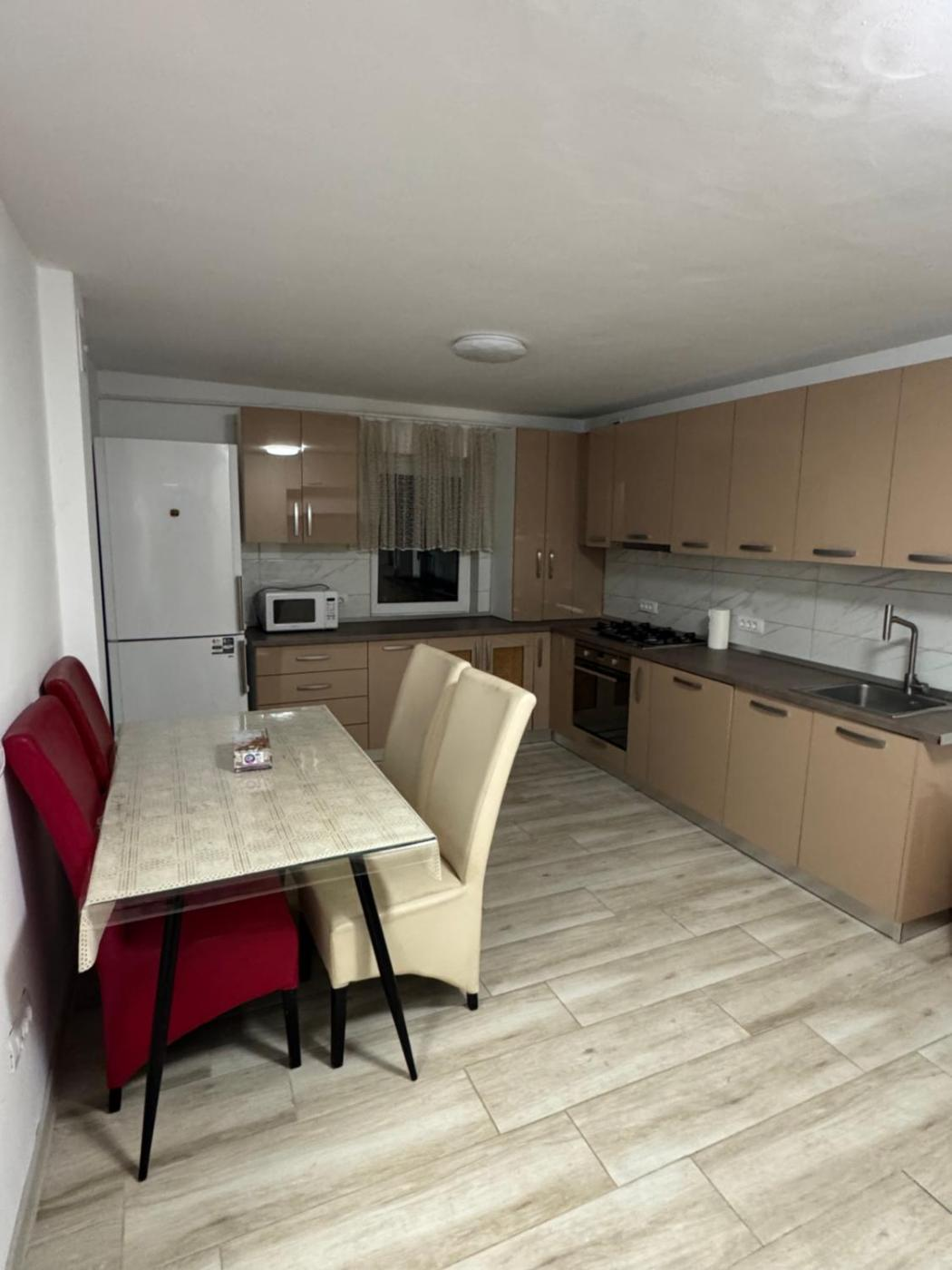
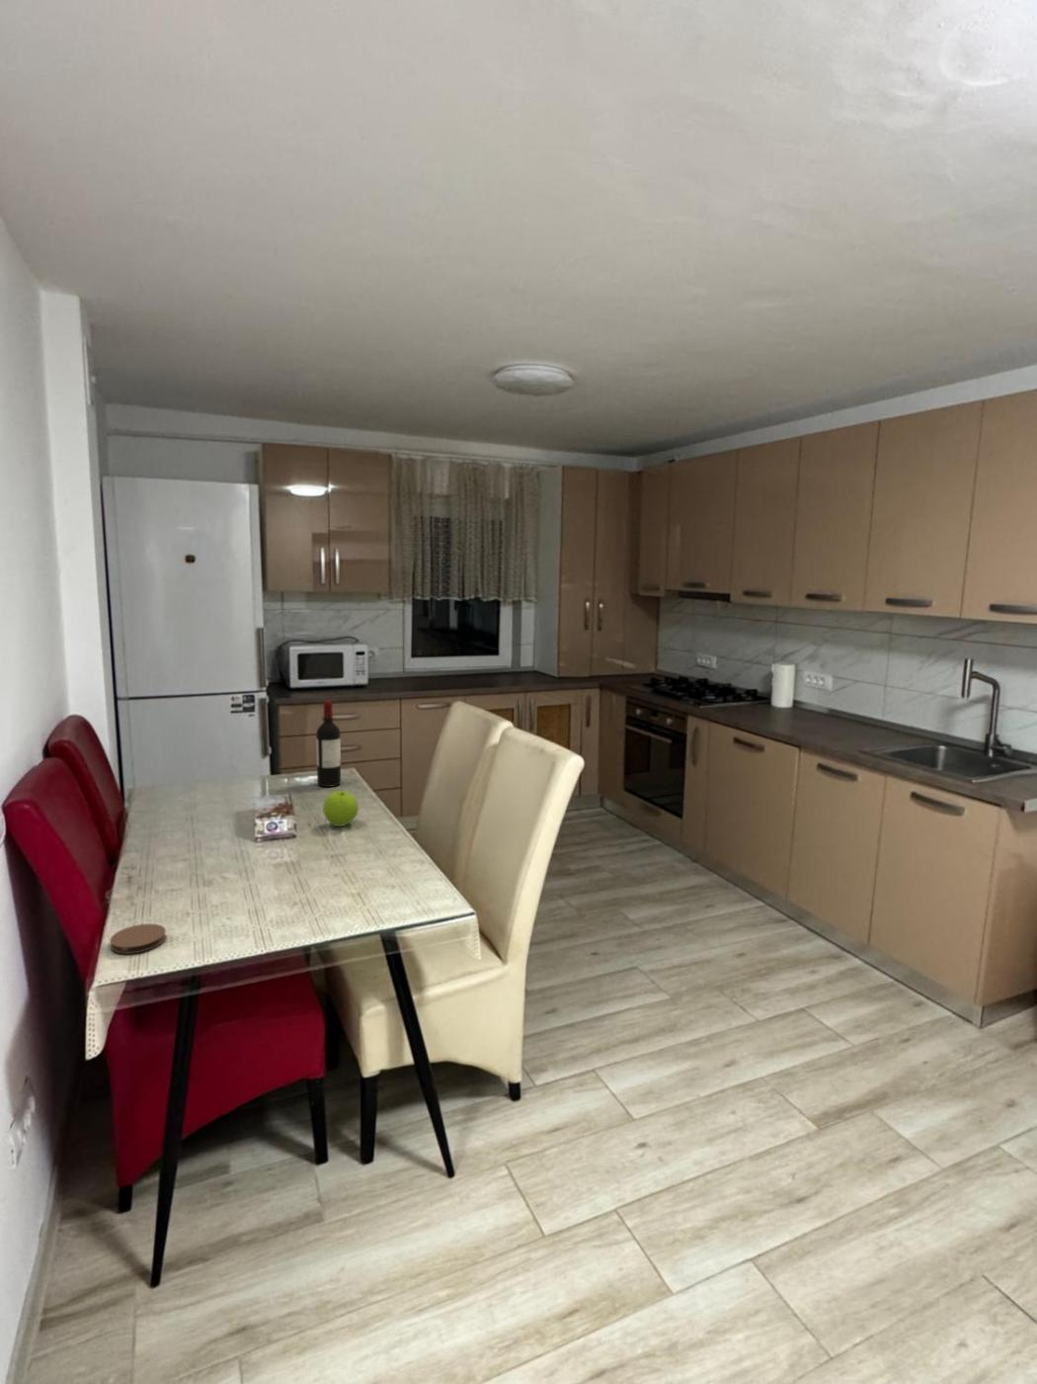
+ apple (341, 808)
+ wine bottle (328, 742)
+ coaster (138, 938)
